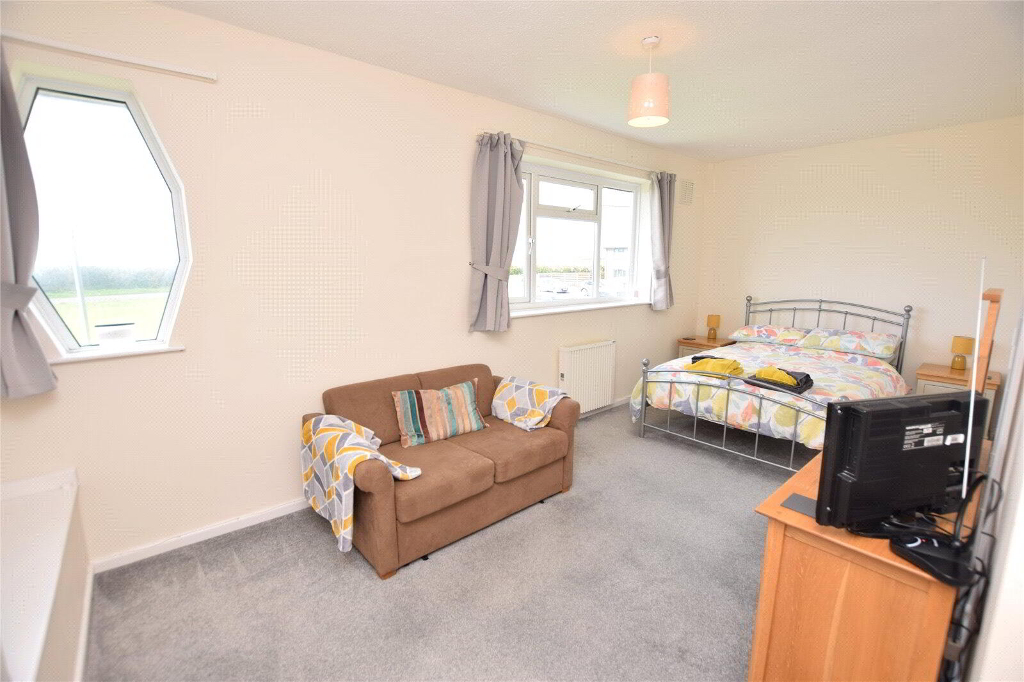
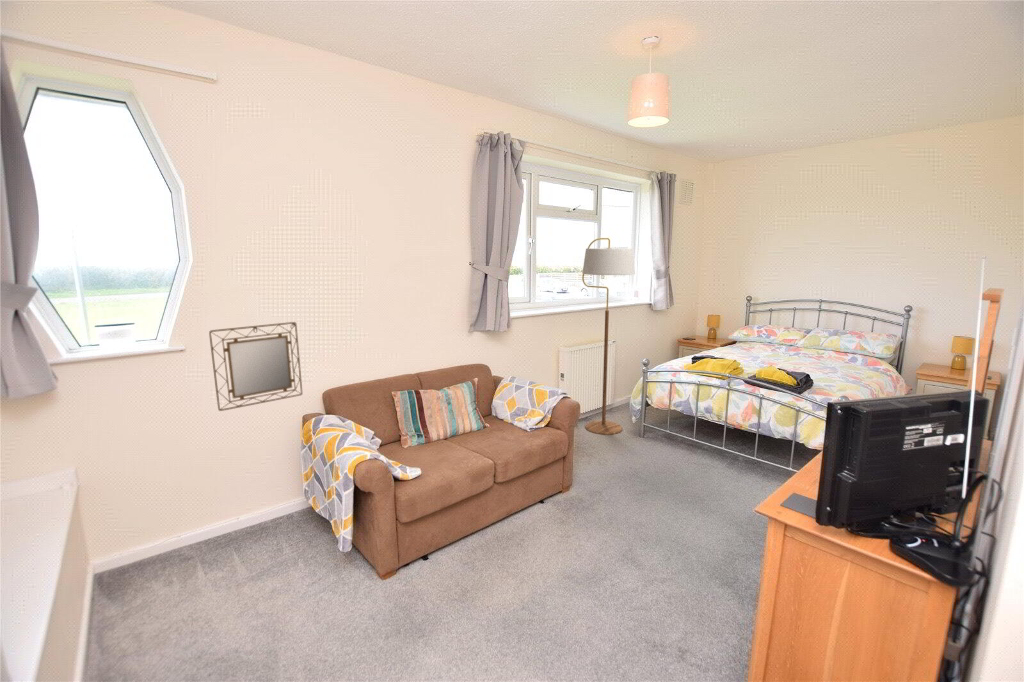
+ floor lamp (605, 335)
+ home mirror (259, 365)
